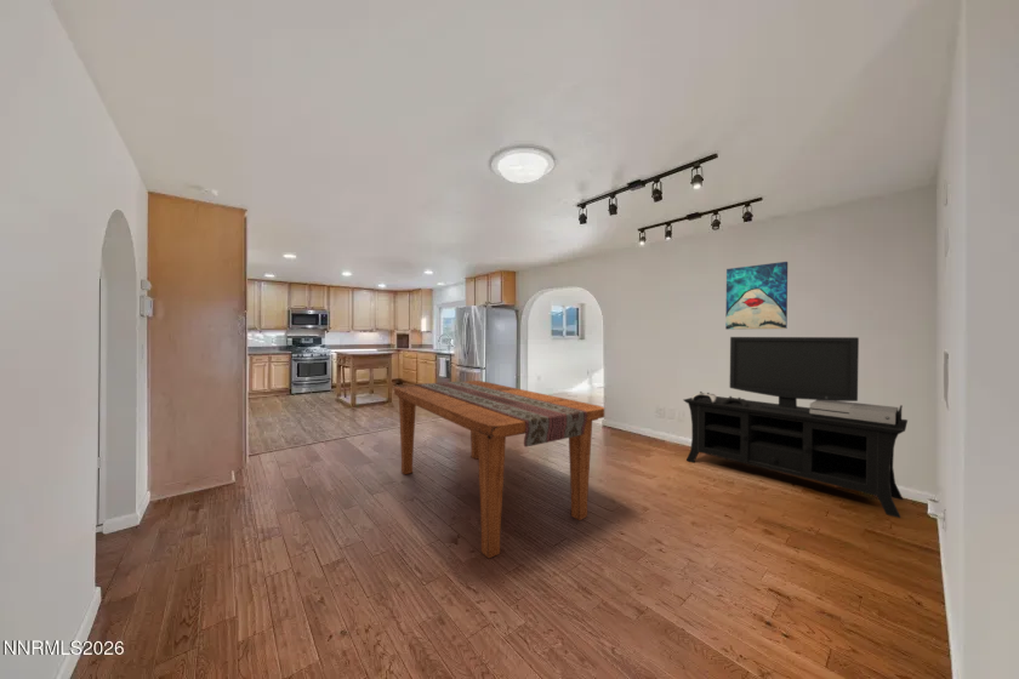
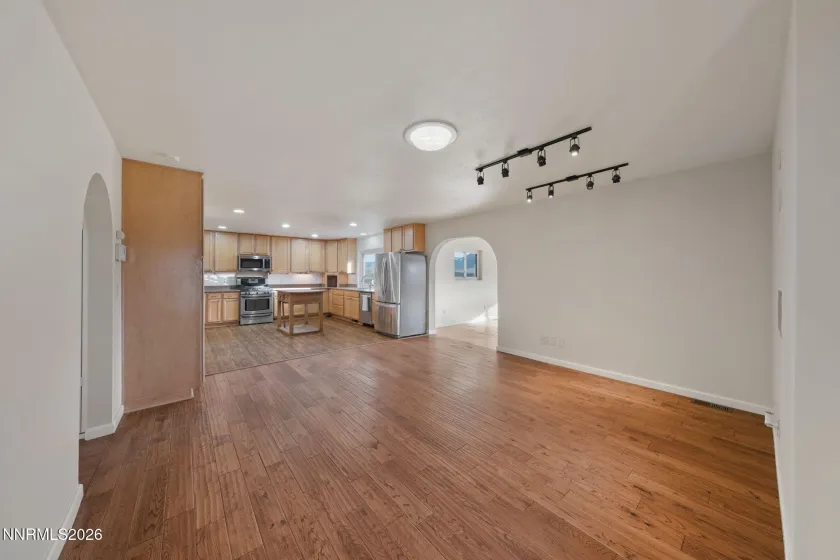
- media console (780, 407)
- dining table (482, 443)
- wall art (755, 297)
